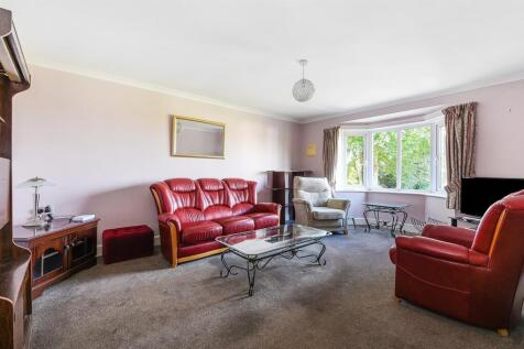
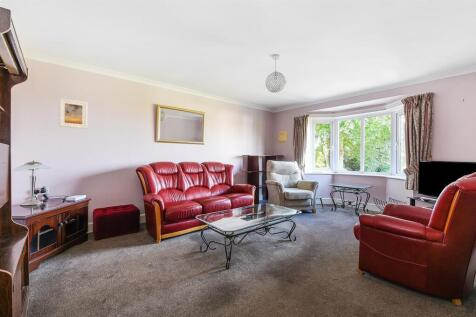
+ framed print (73, 114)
